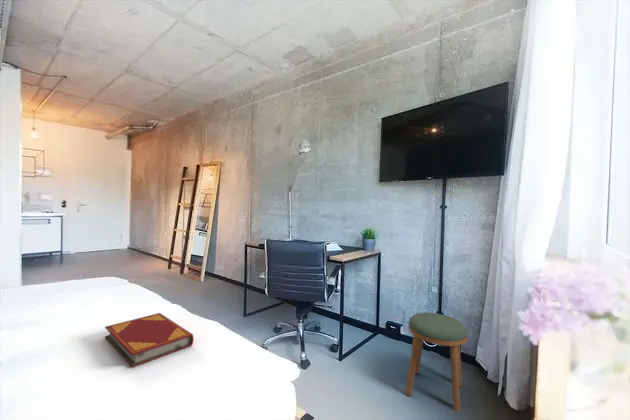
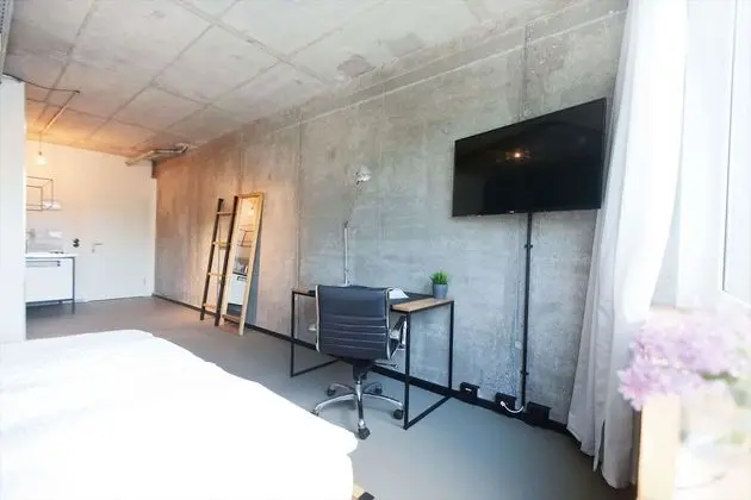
- stool (437, 344)
- hardback book (148, 335)
